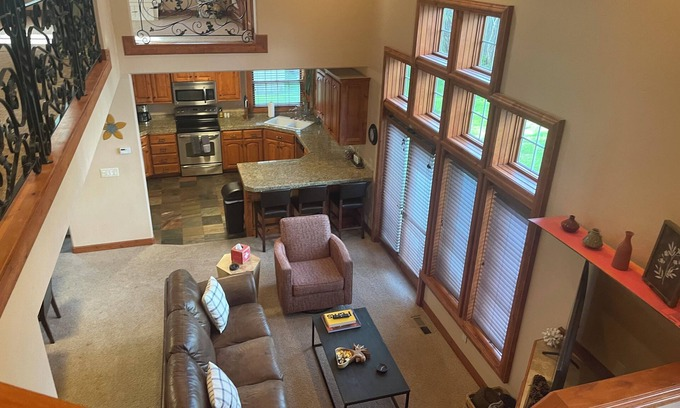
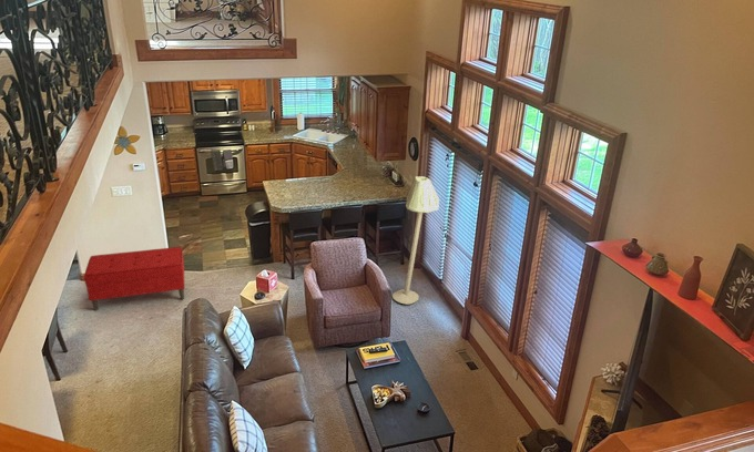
+ floor lamp (416, 239)
+ bench (137, 278)
